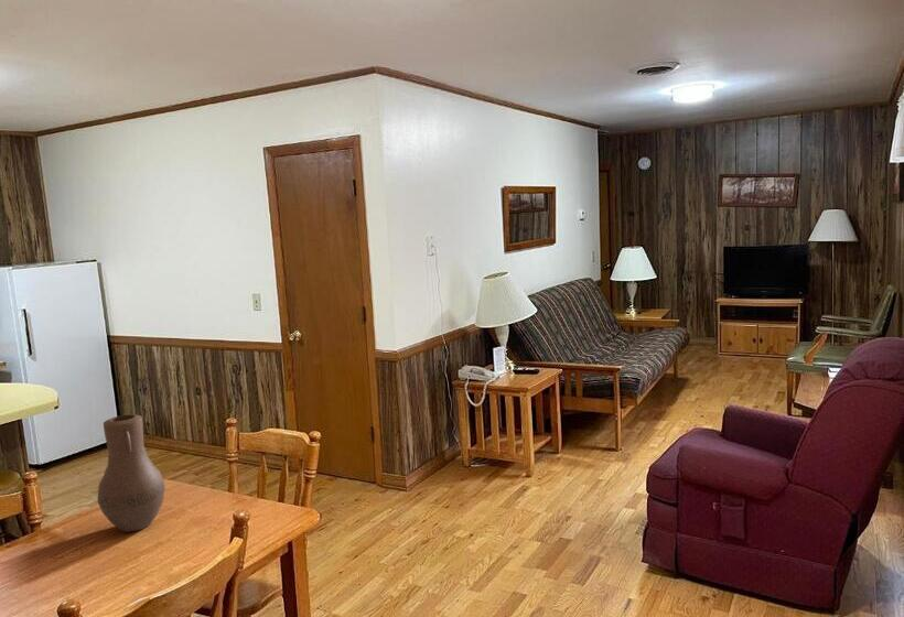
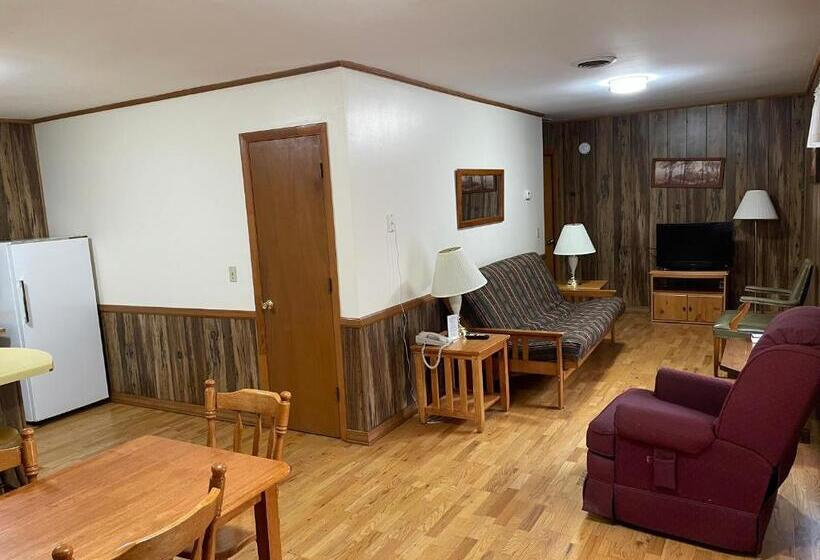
- vase (129, 472)
